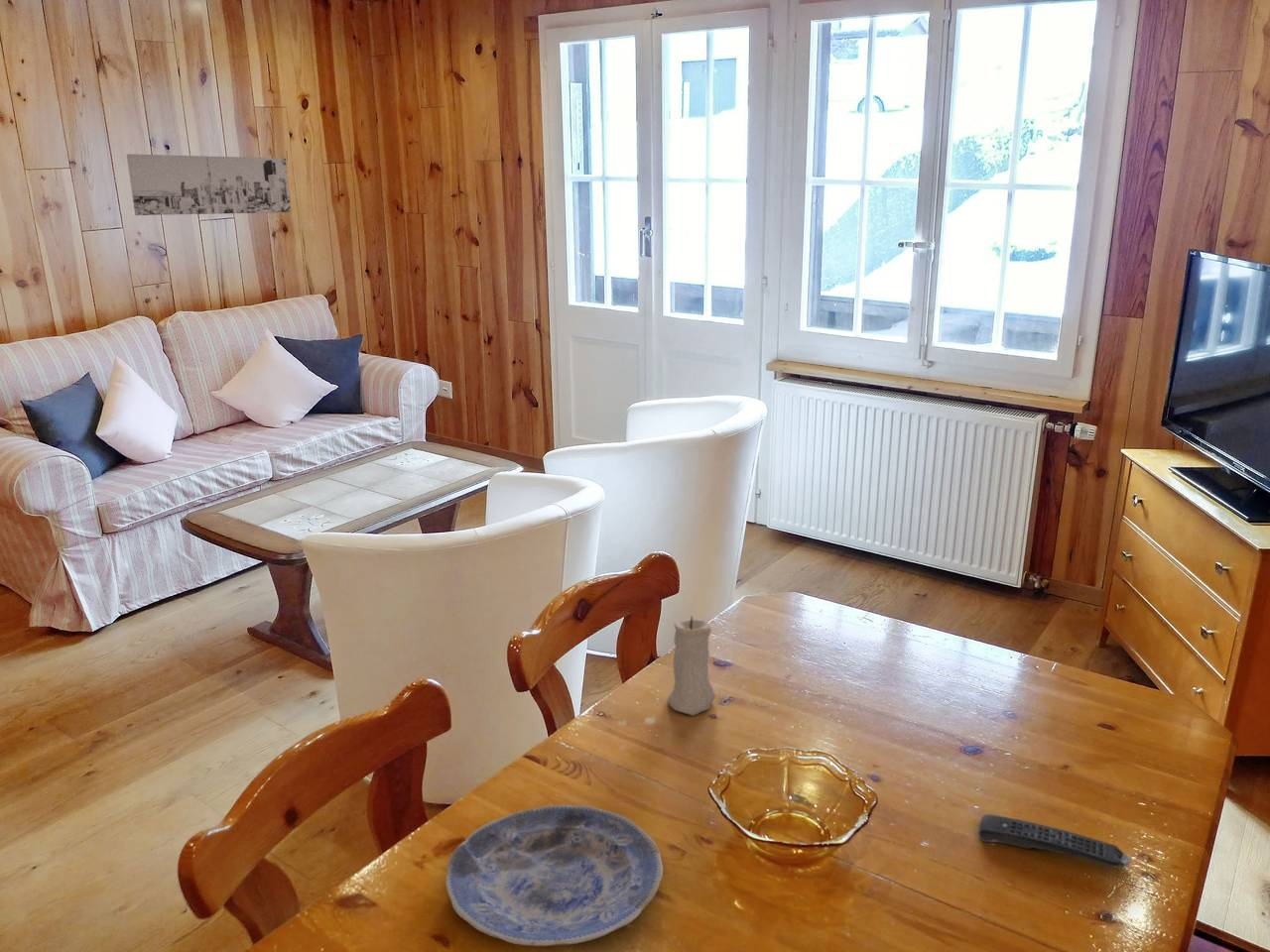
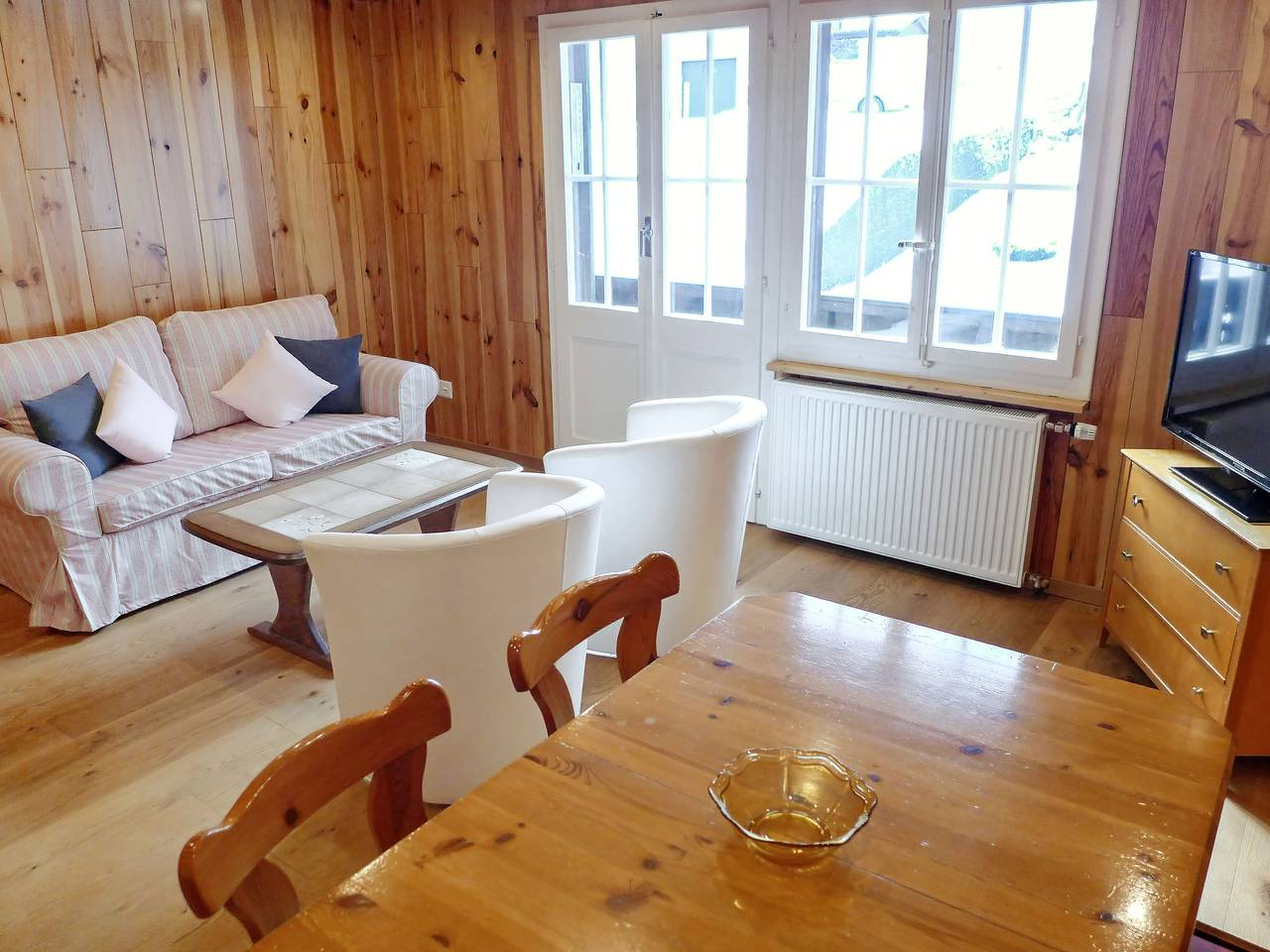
- remote control (1053, 841)
- wall art (214, 184)
- candle (691, 659)
- plate (555, 875)
